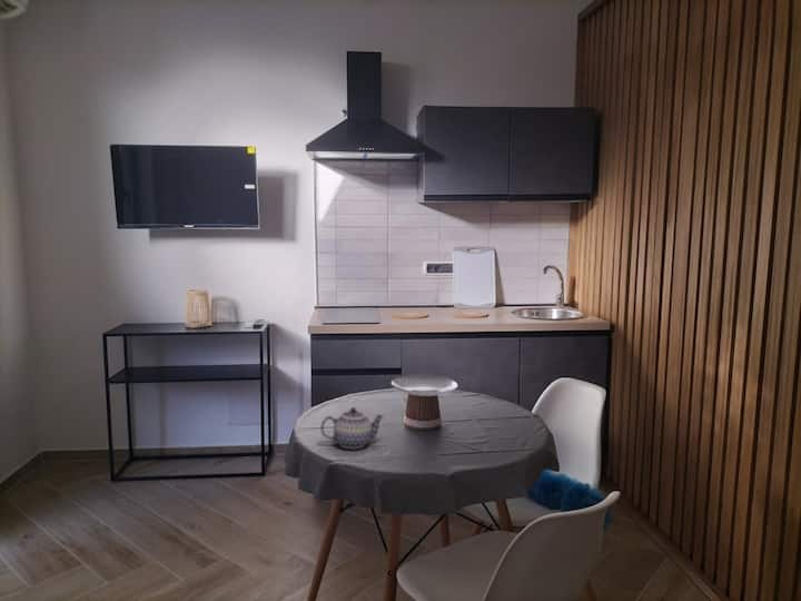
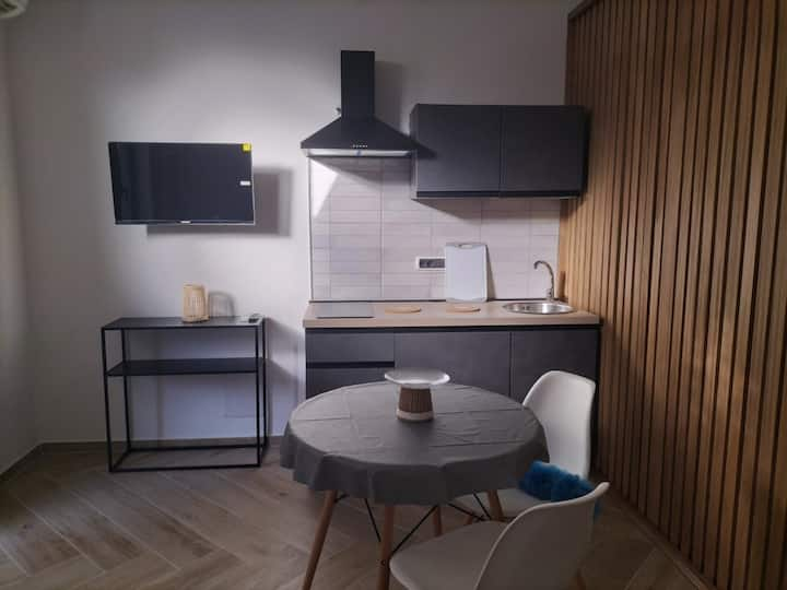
- teapot (353, 426)
